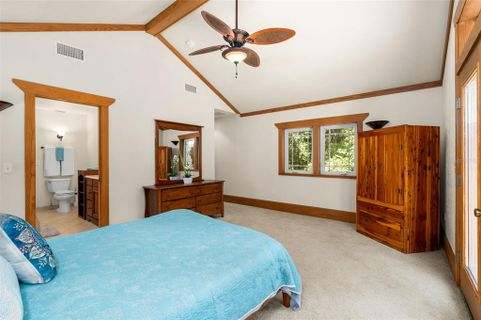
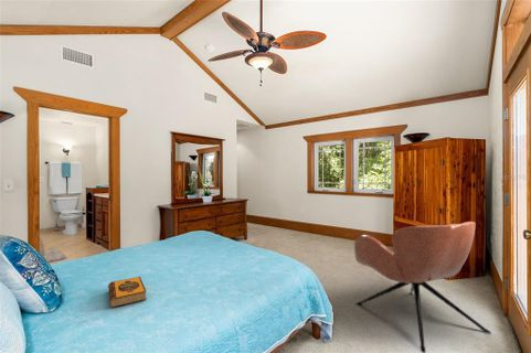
+ hardback book (126, 290)
+ armchair (414, 266)
